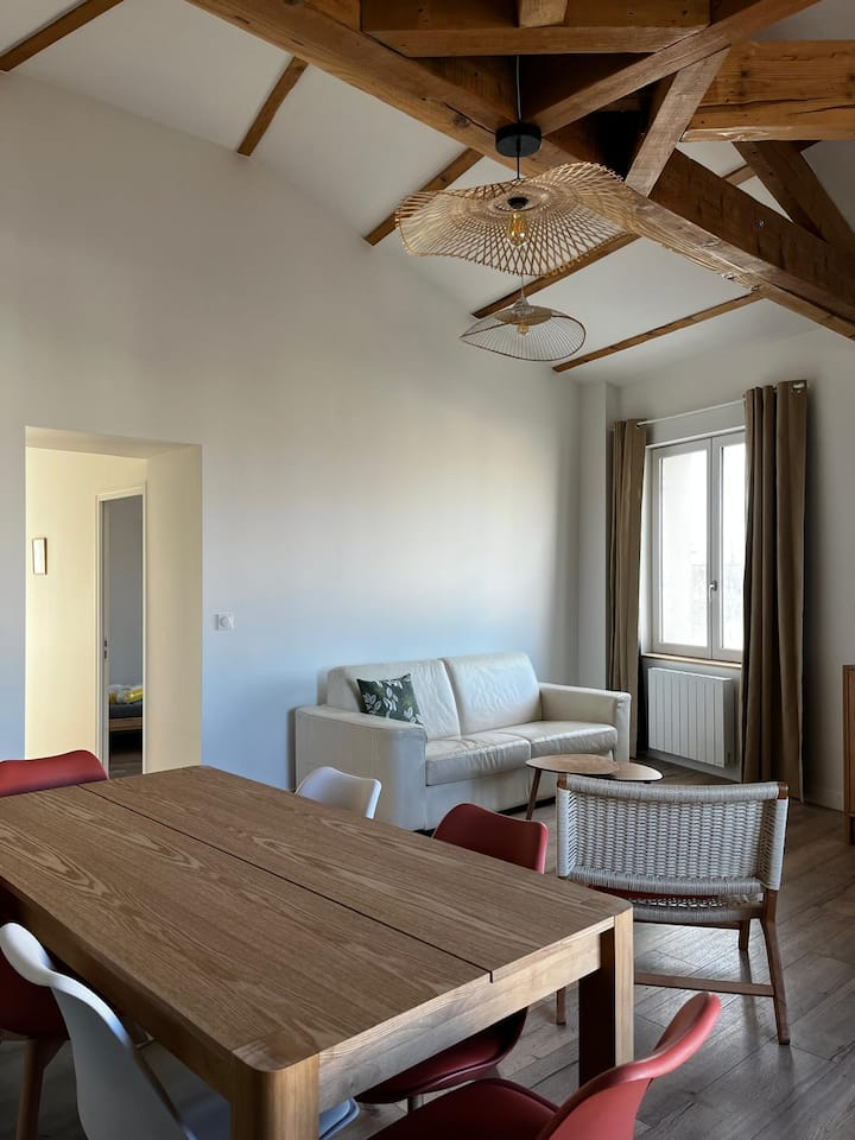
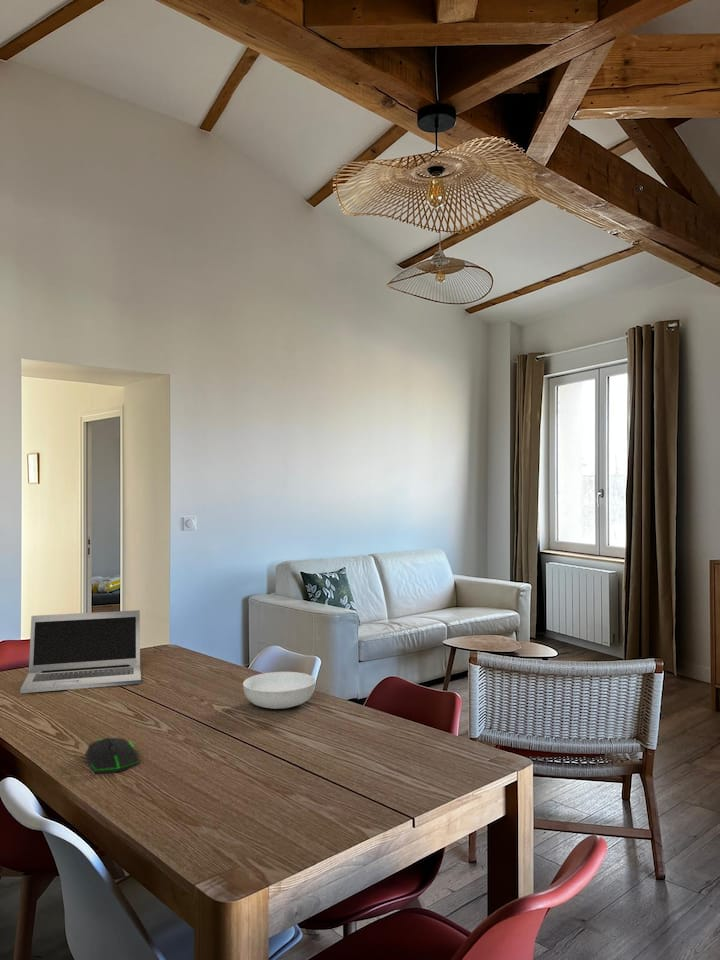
+ computer mouse (113, 750)
+ laptop (84, 649)
+ serving bowl (279, 692)
